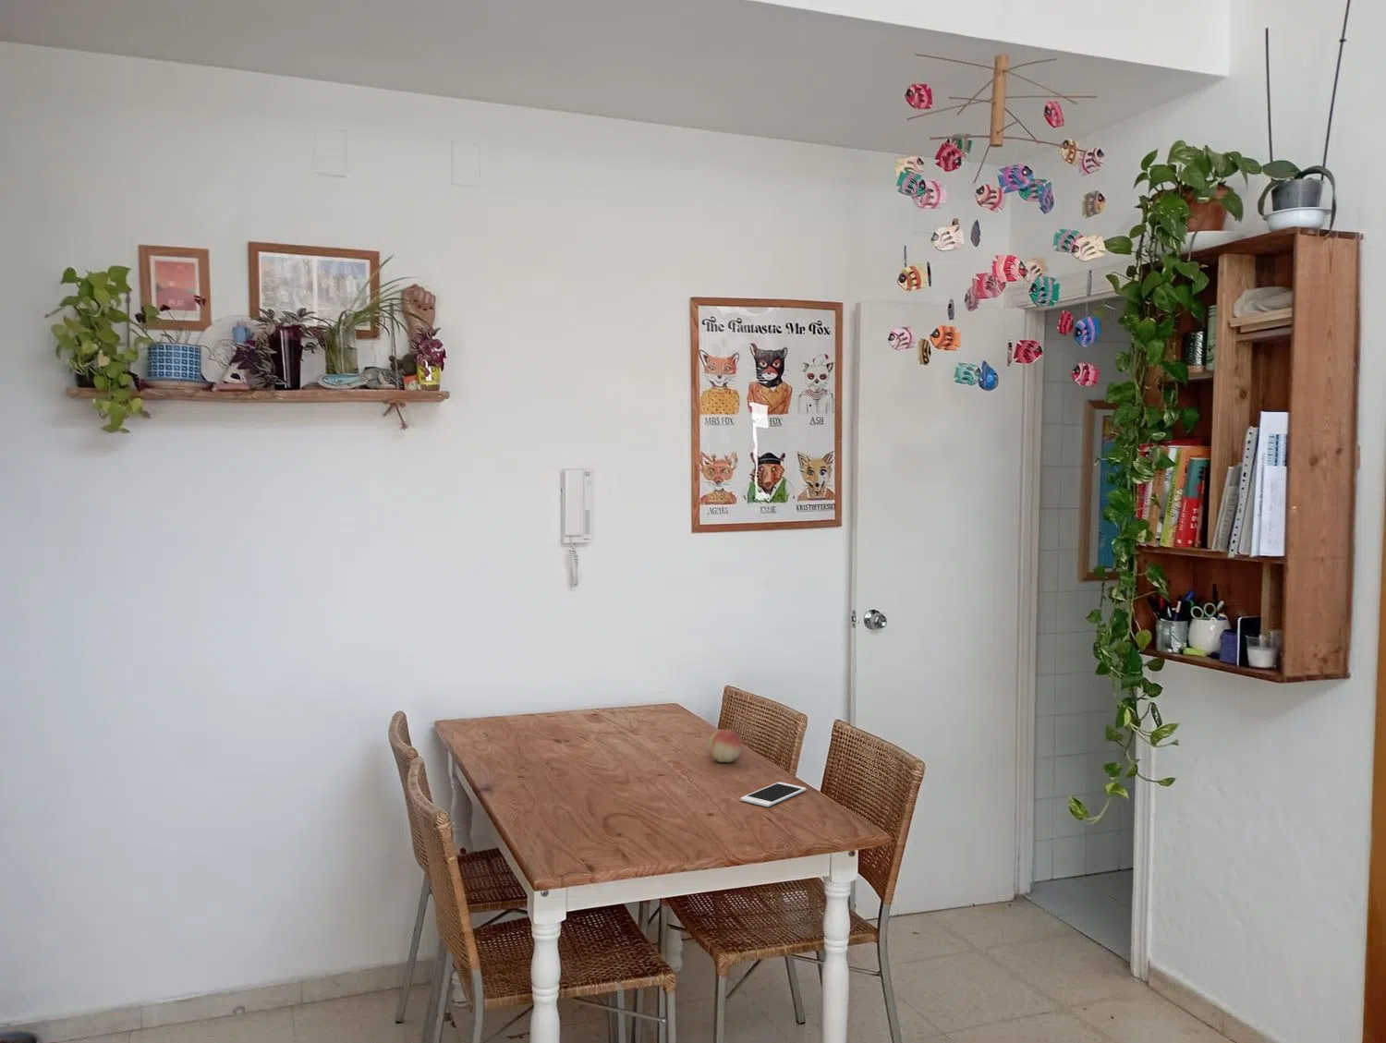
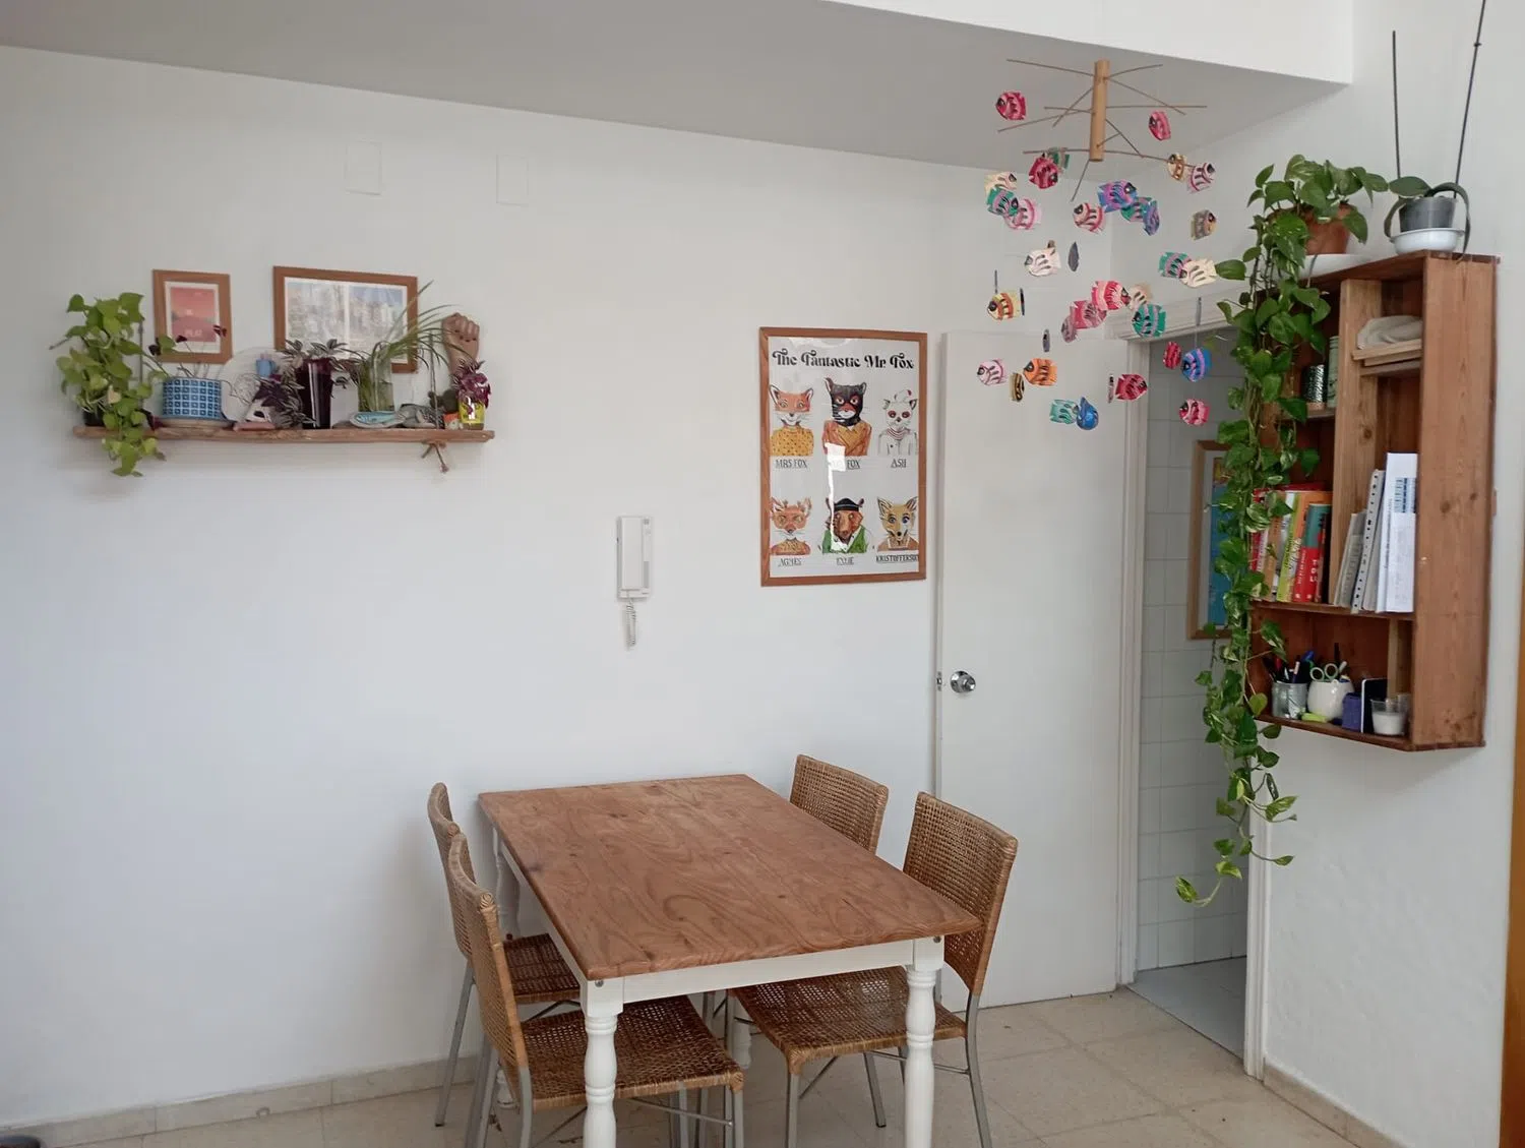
- cell phone (774, 793)
- fruit (723, 745)
